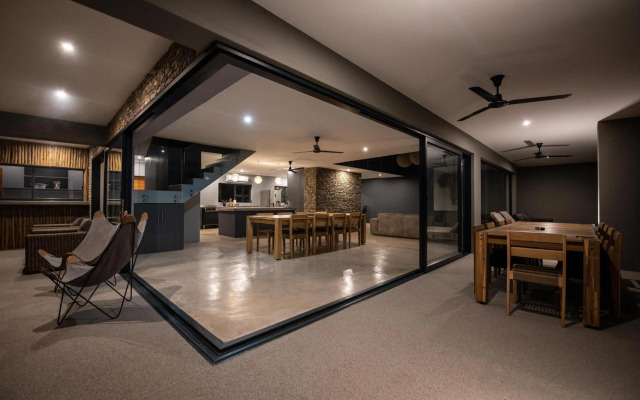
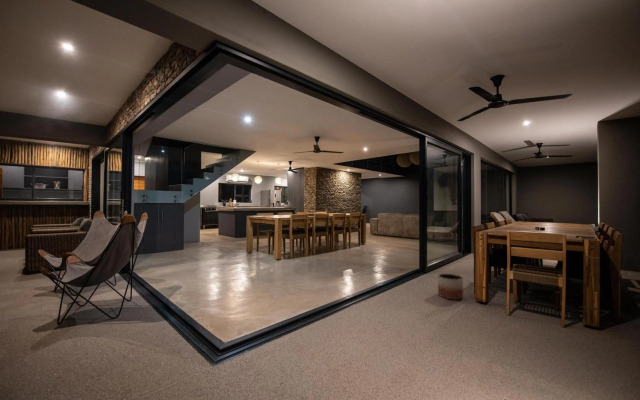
+ planter (450, 286)
